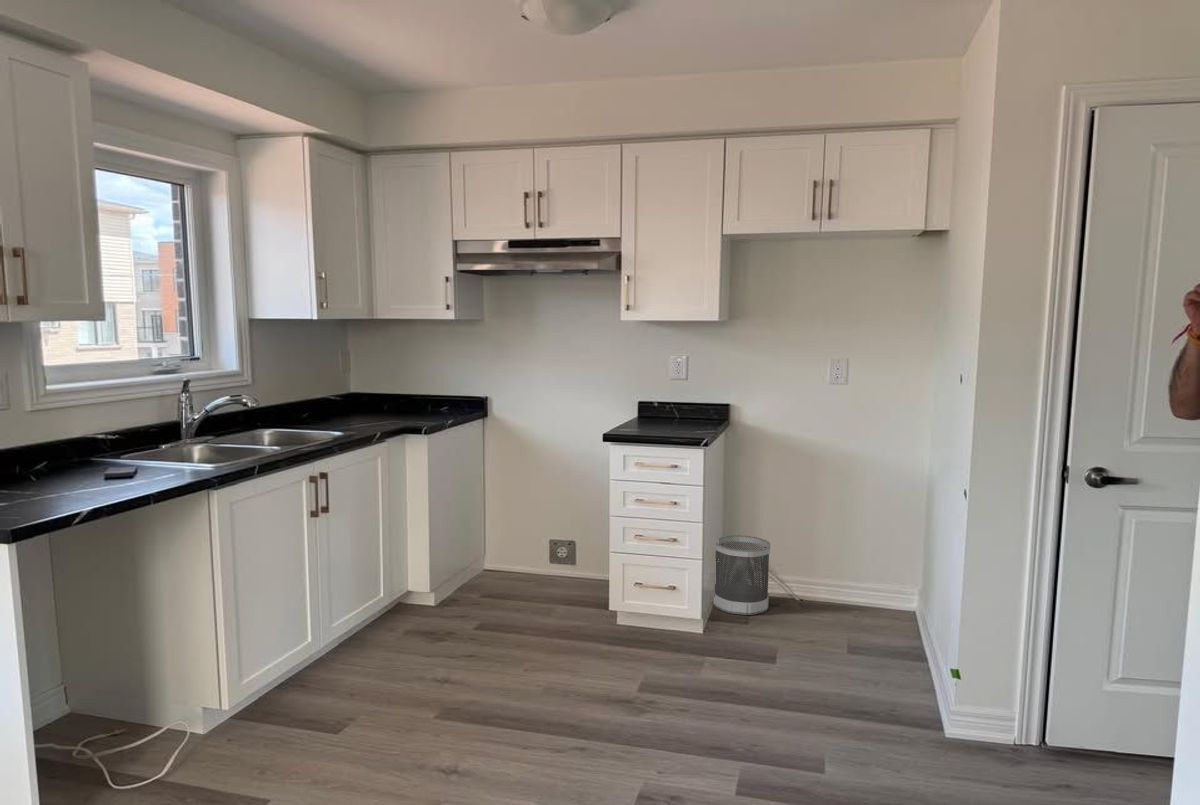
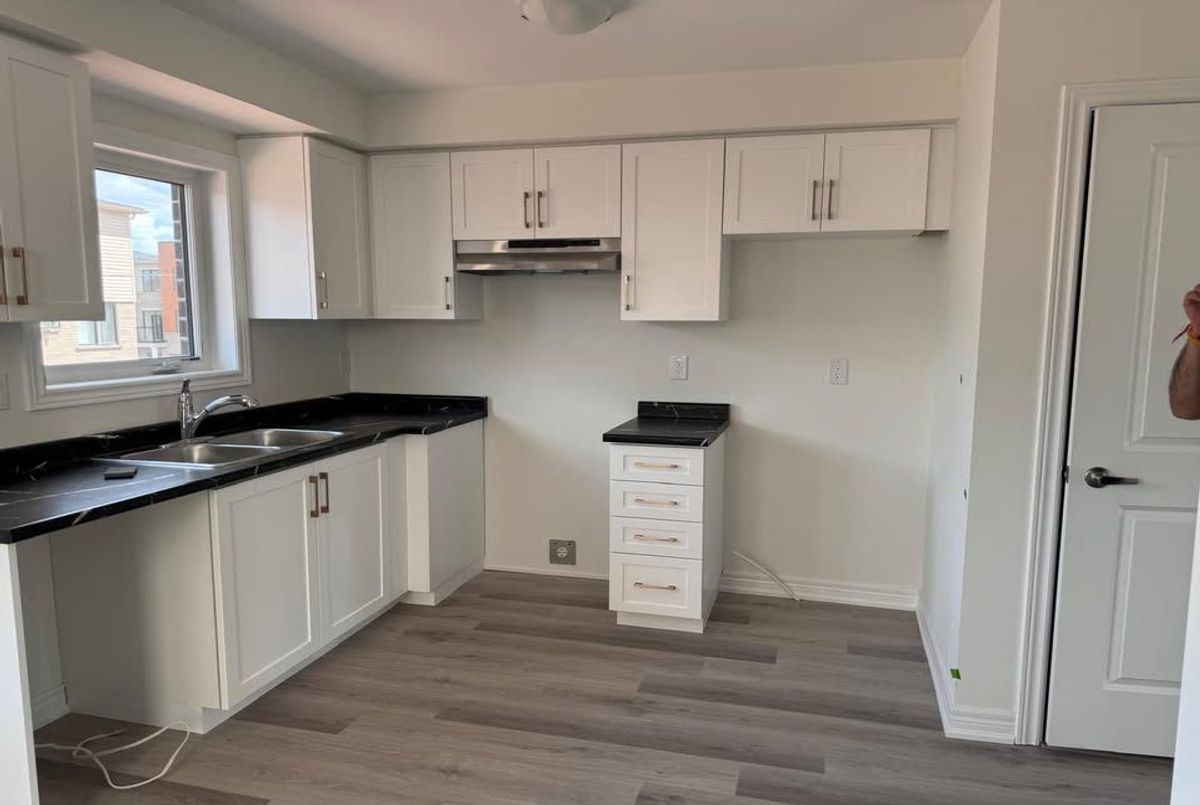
- wastebasket (741, 573)
